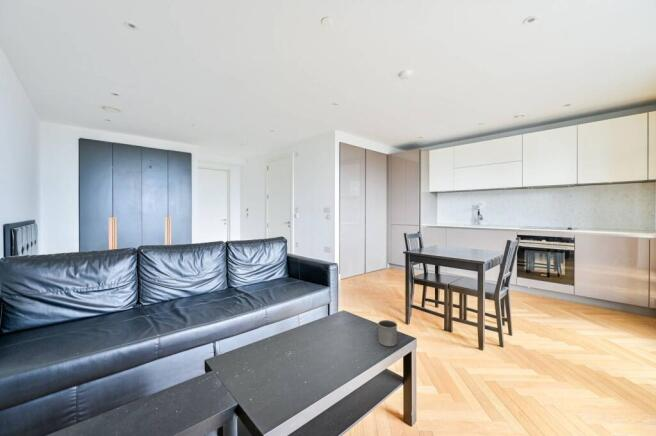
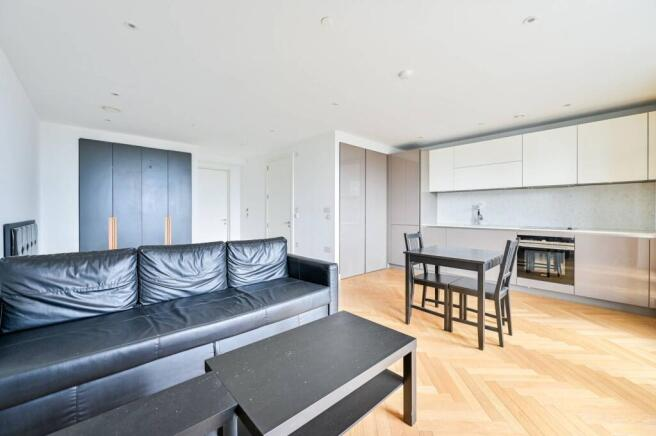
- mug (385, 332)
